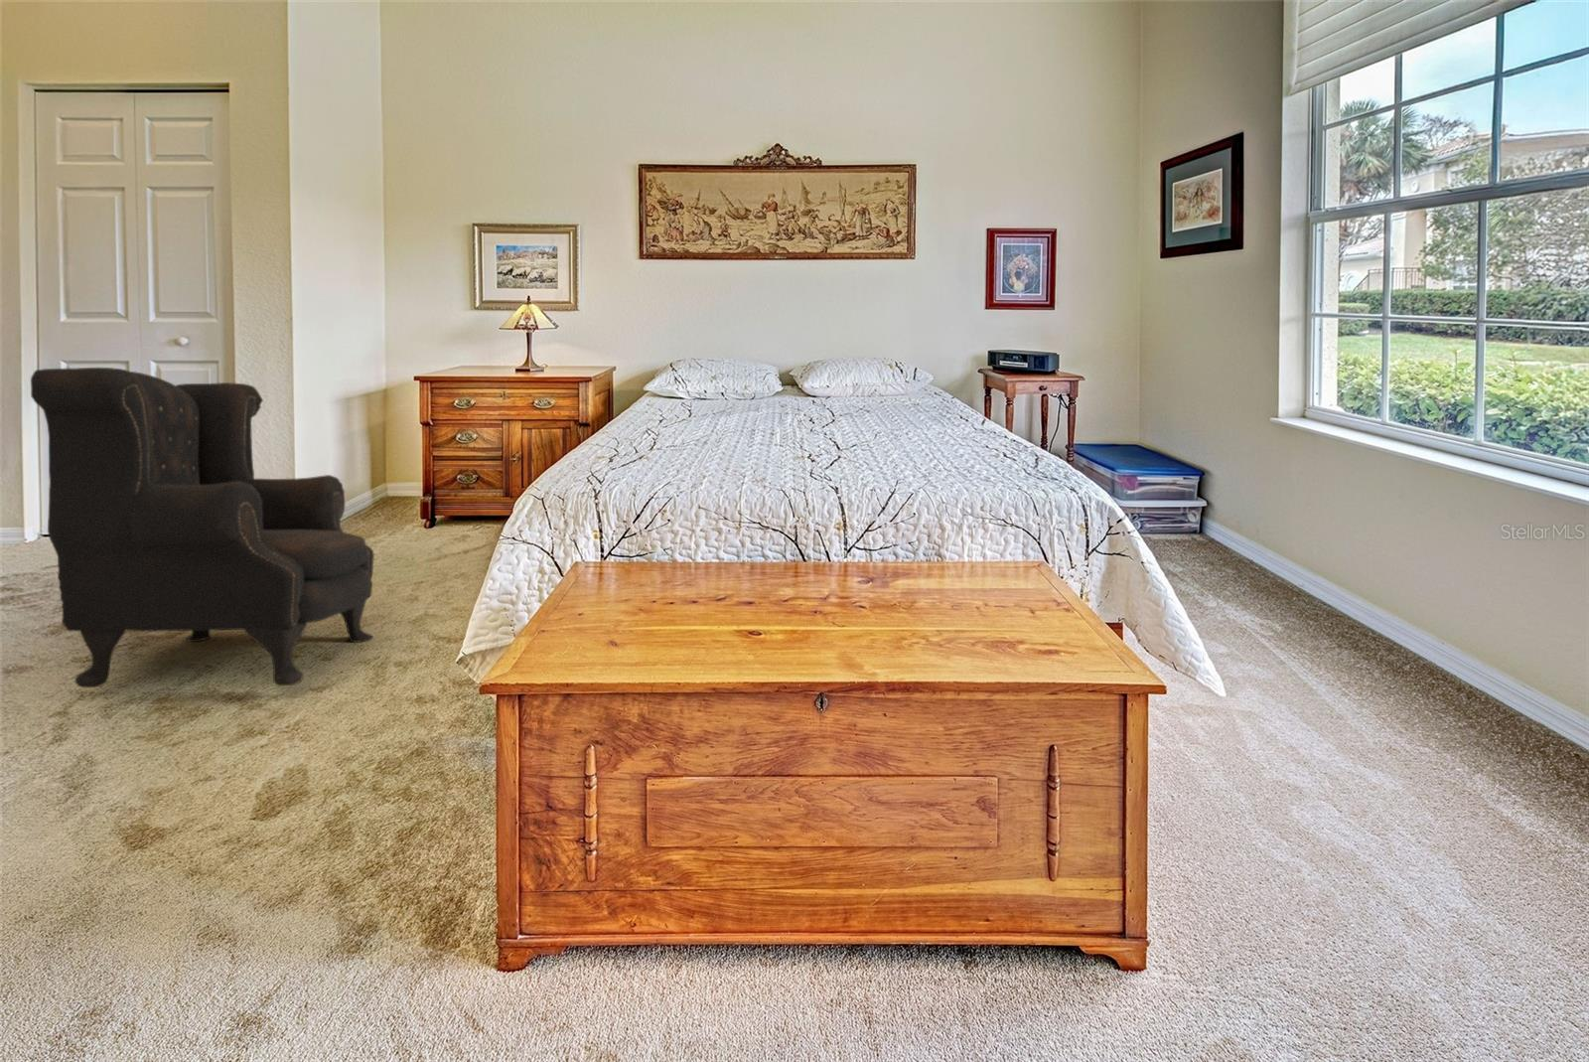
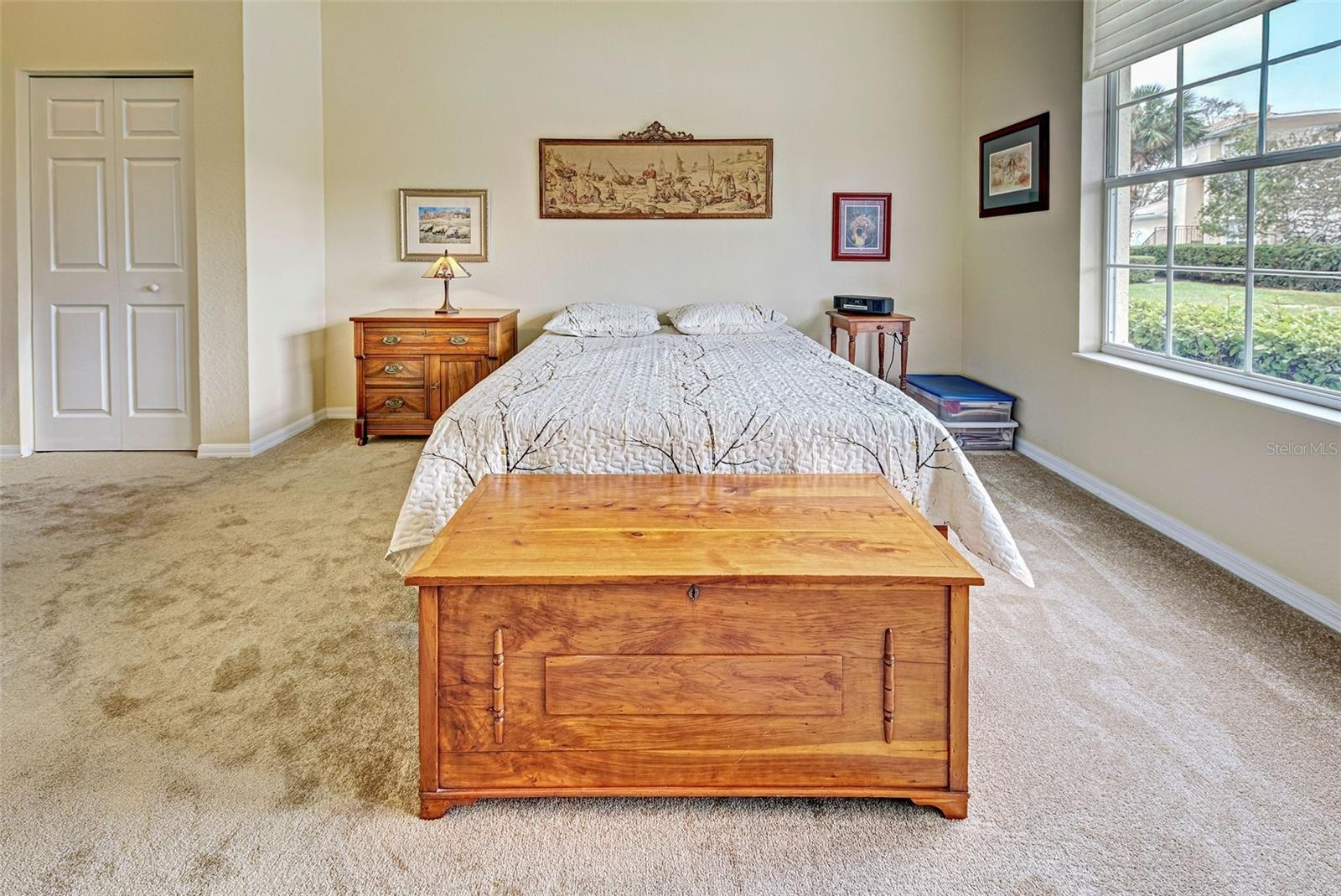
- armchair (236, 519)
